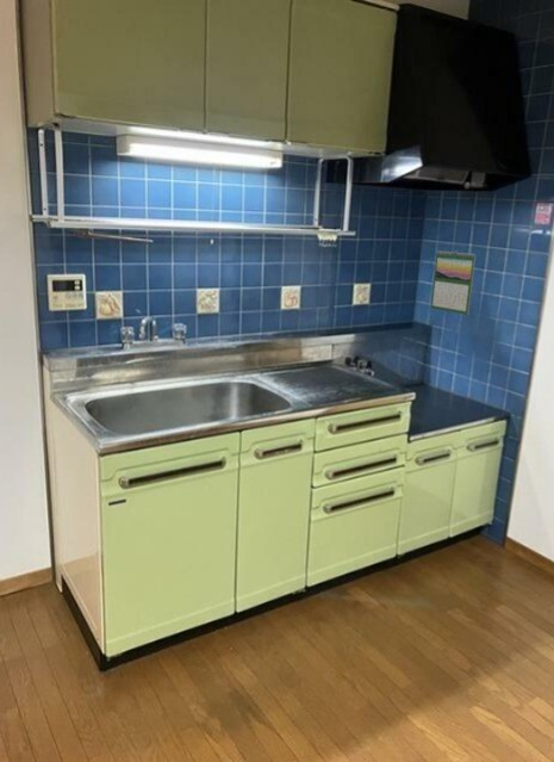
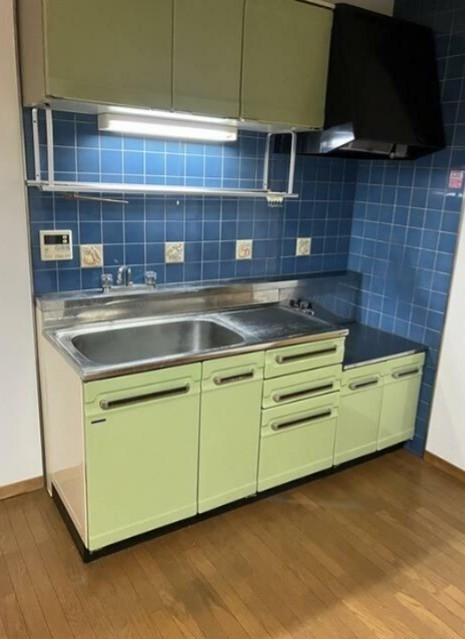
- calendar (452, 281)
